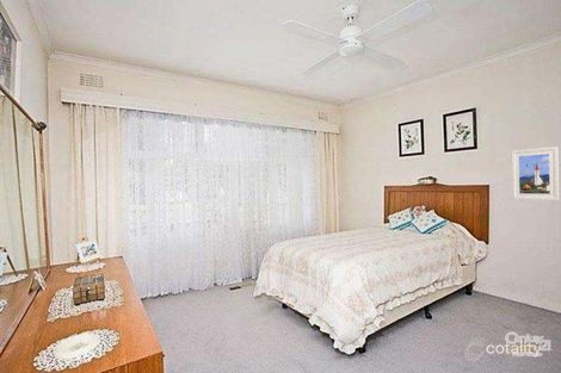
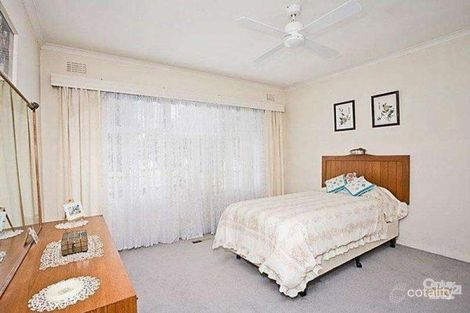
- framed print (534, 174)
